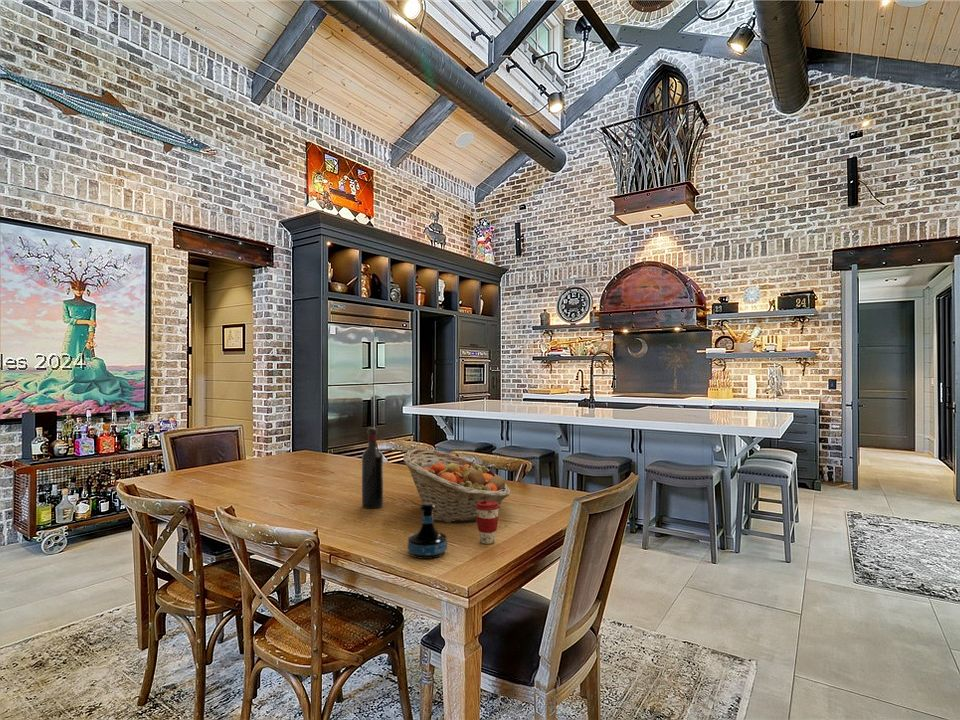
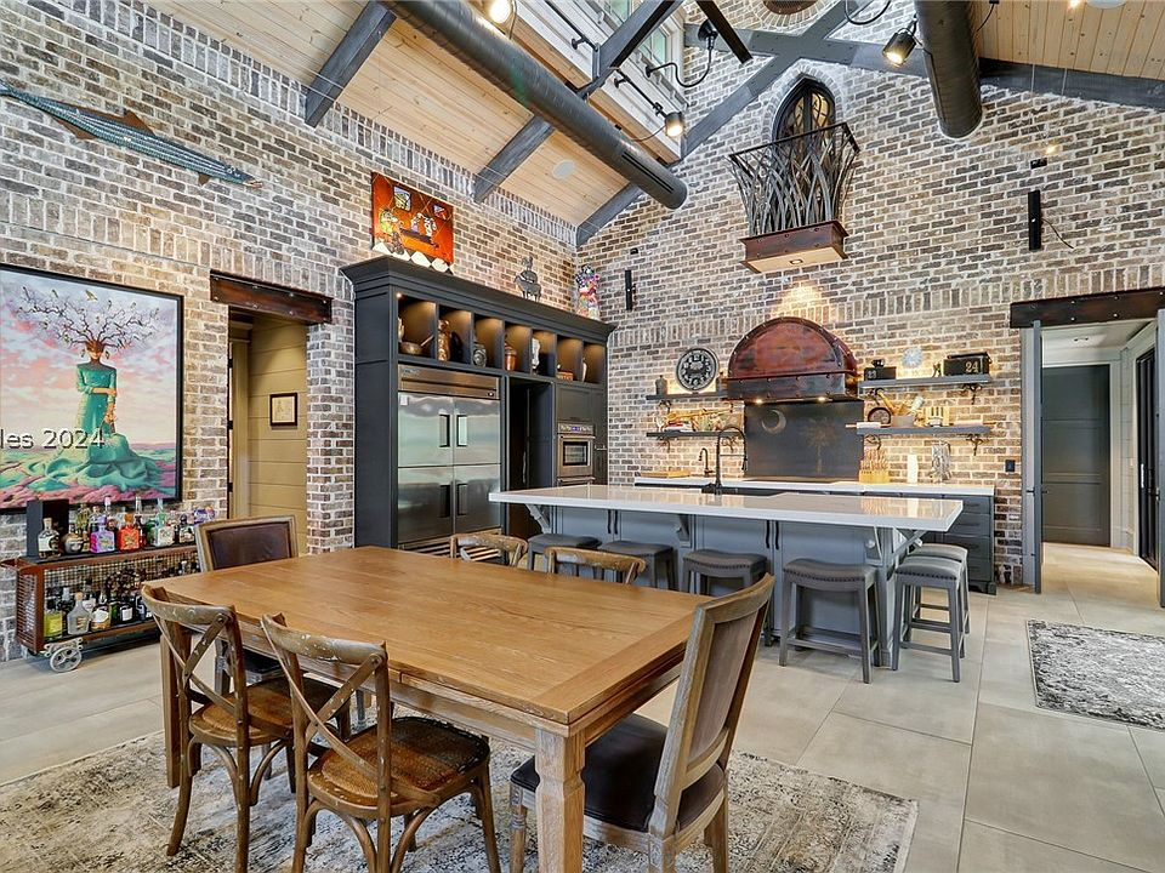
- wine bottle (372, 466)
- coffee cup (487, 521)
- fruit basket (456, 481)
- tequila bottle (427, 528)
